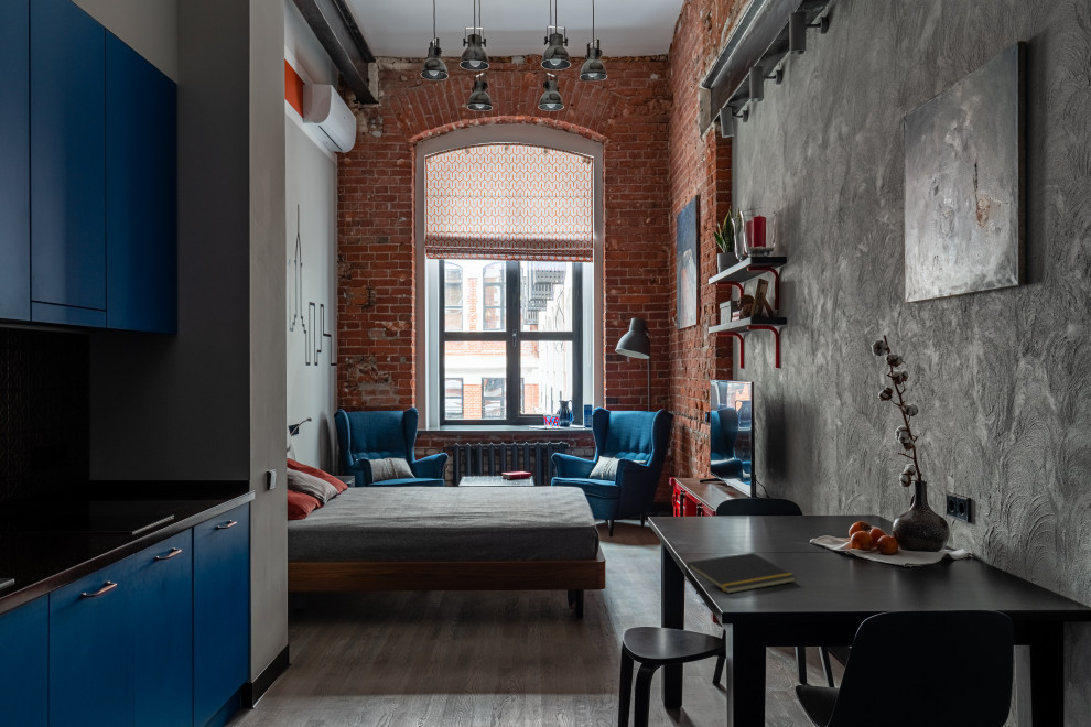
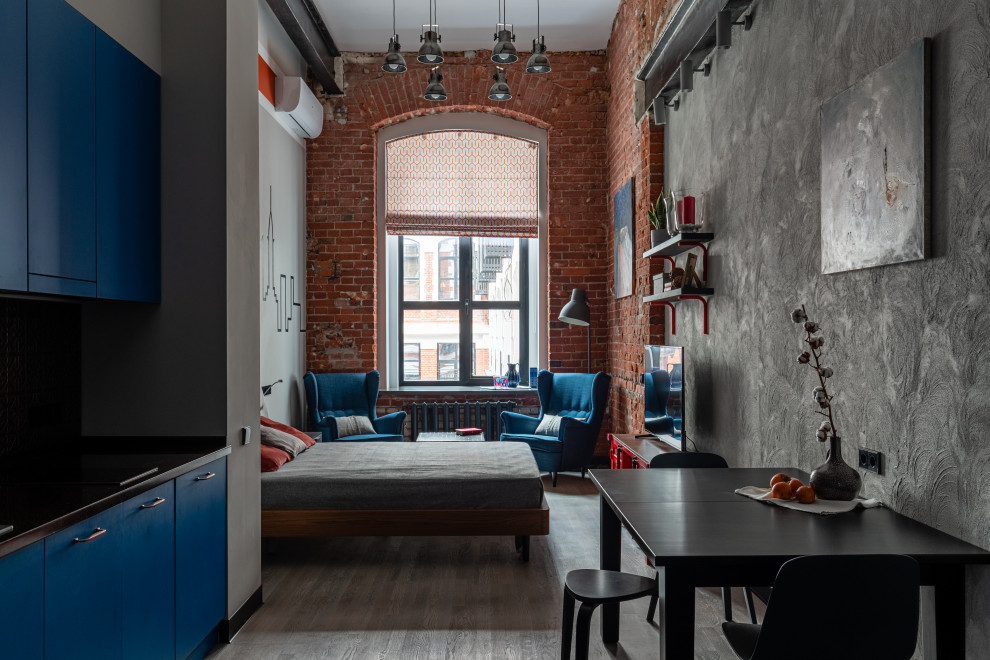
- notepad (741, 572)
